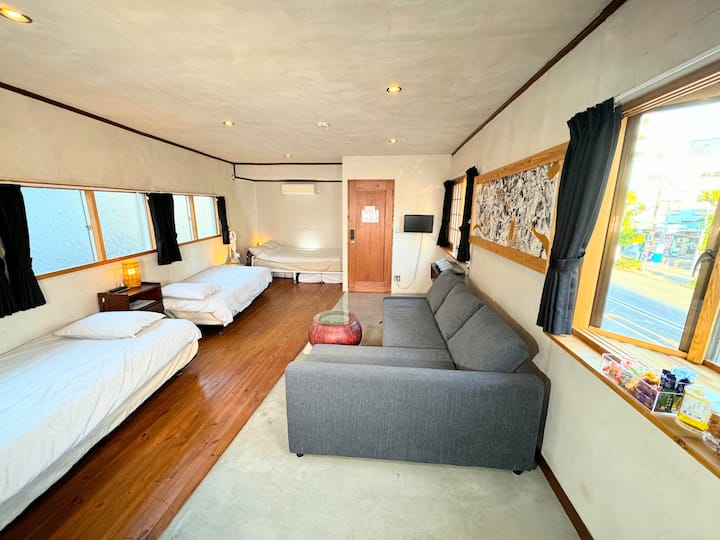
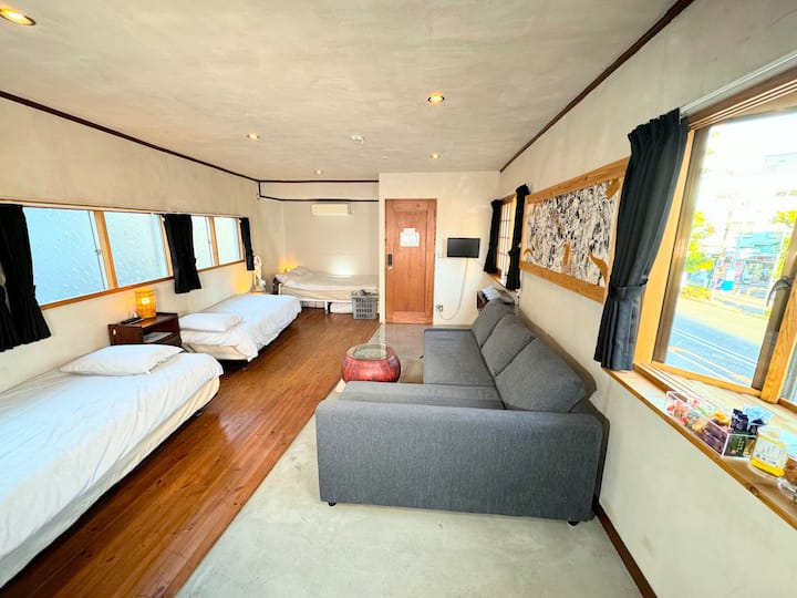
+ clothes hamper (364, 303)
